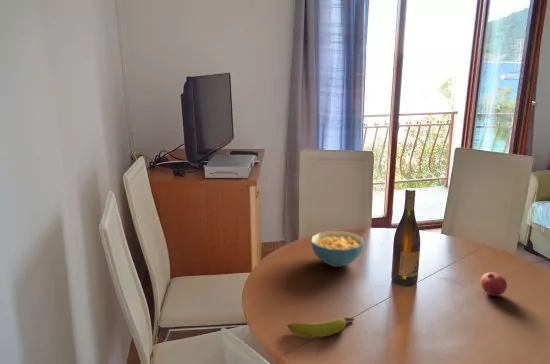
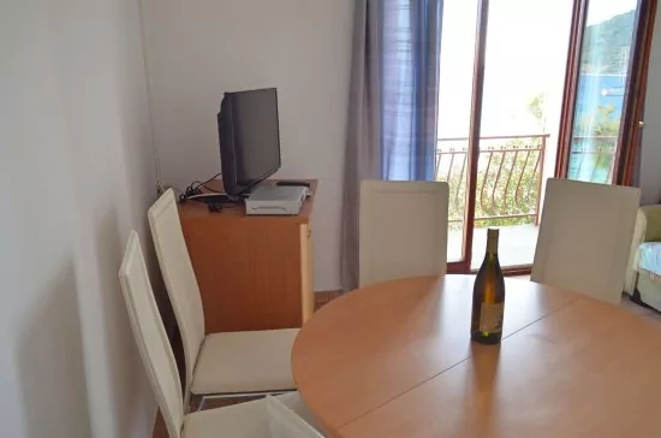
- banana (323, 324)
- cereal bowl (336, 251)
- pomegranate (493, 283)
